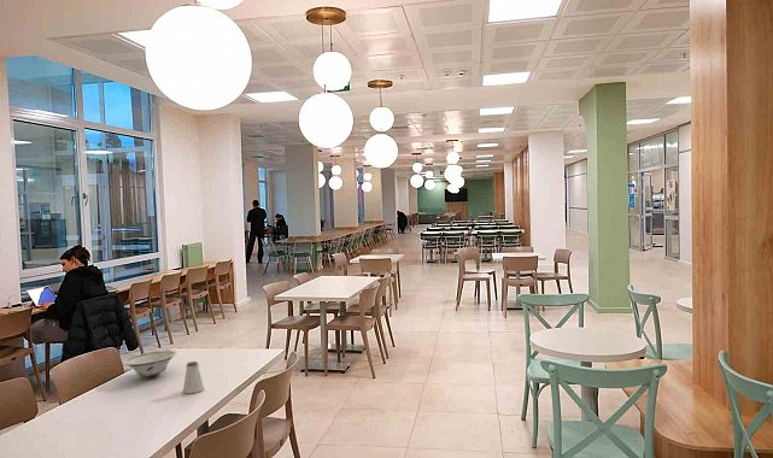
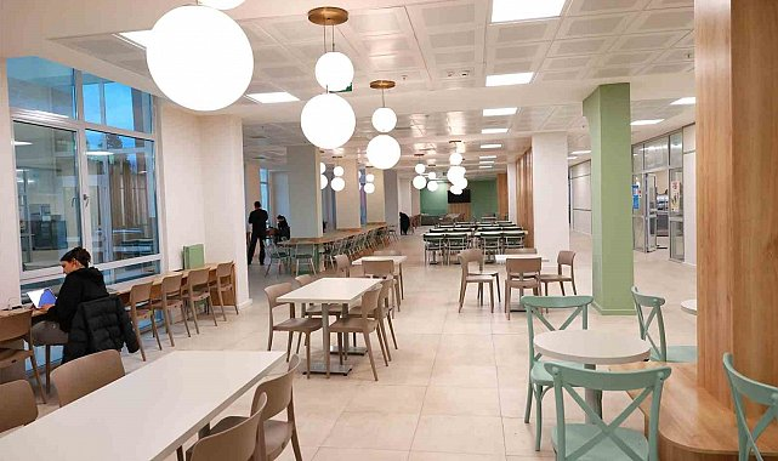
- bowl (151, 365)
- saltshaker (192, 376)
